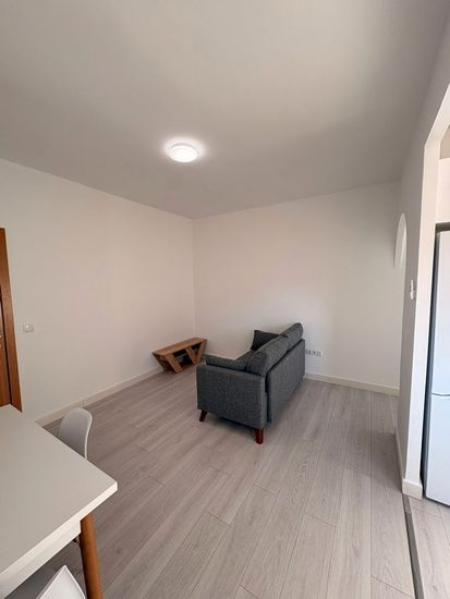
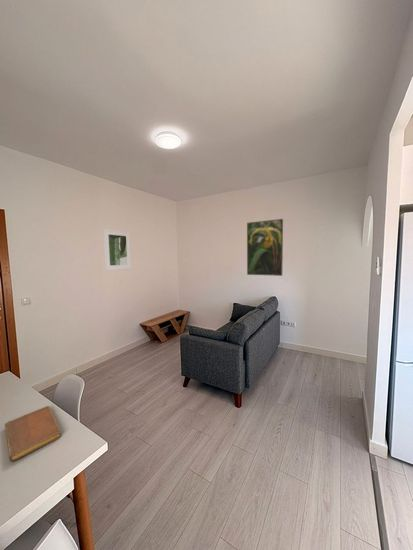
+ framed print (118, 250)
+ notebook (32, 429)
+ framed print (264, 248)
